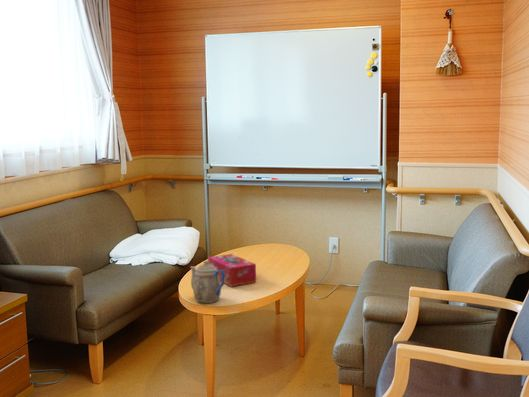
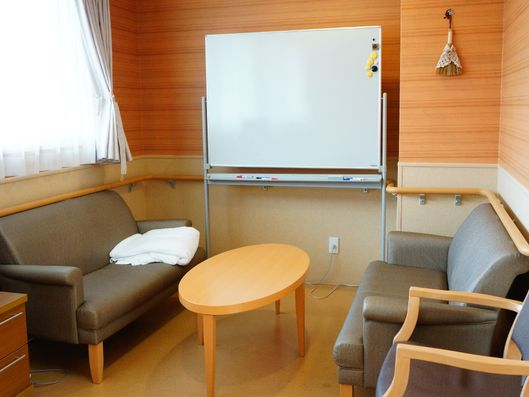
- teapot (206, 280)
- tissue box (231, 269)
